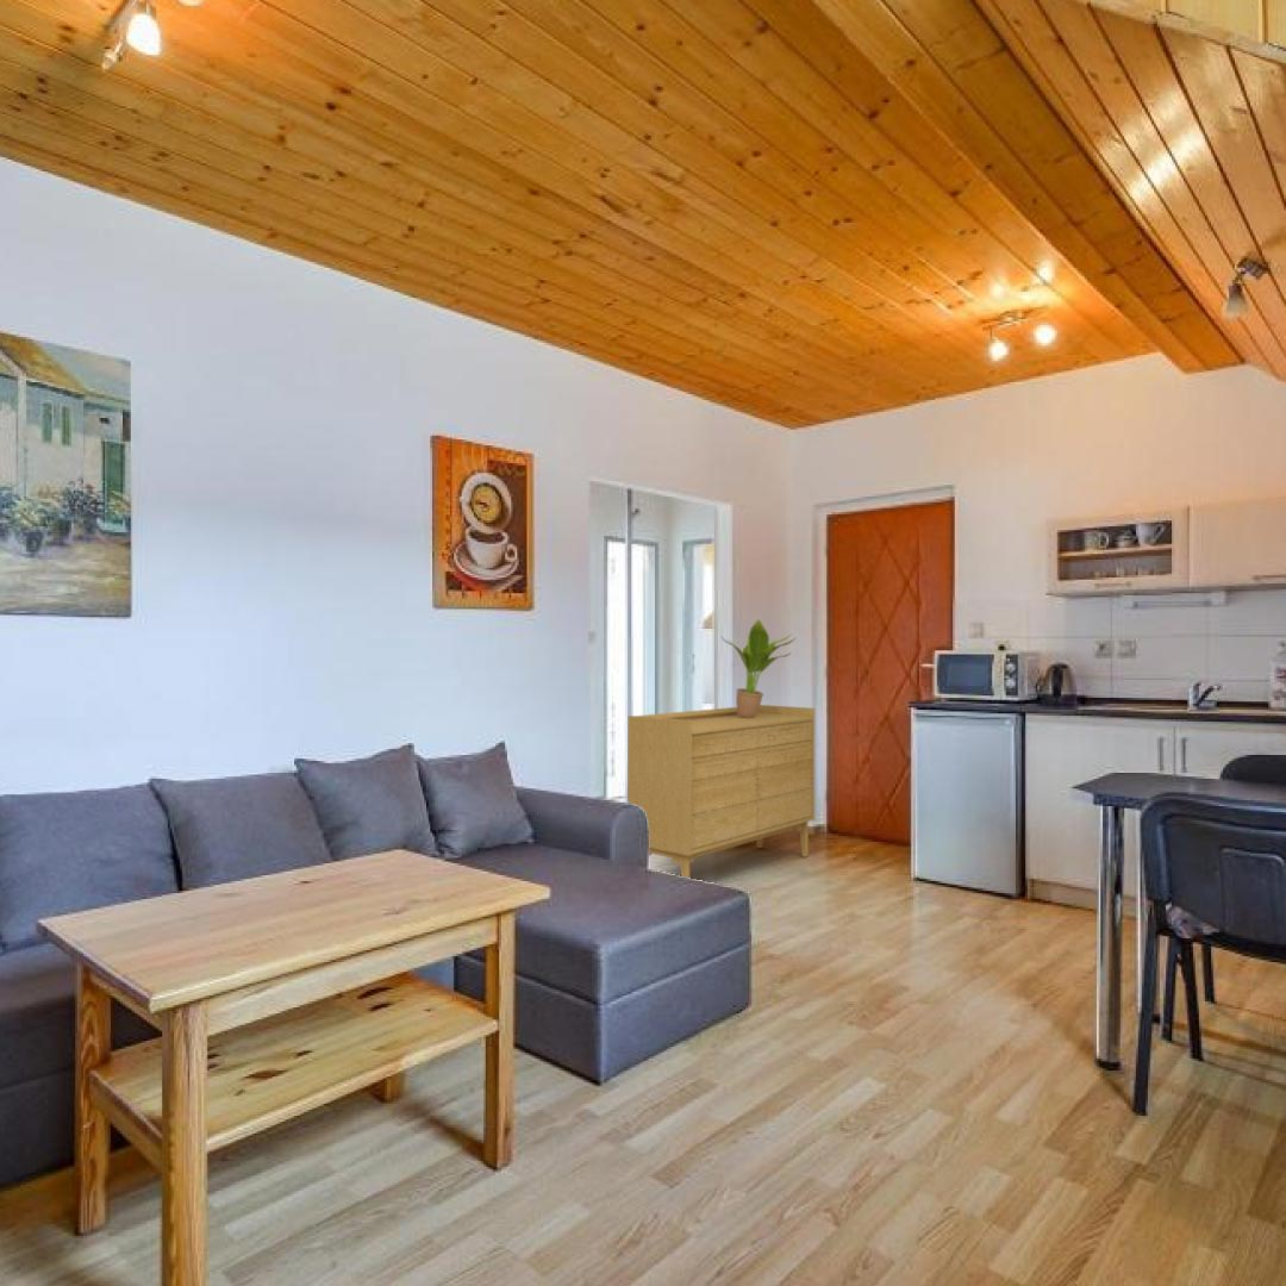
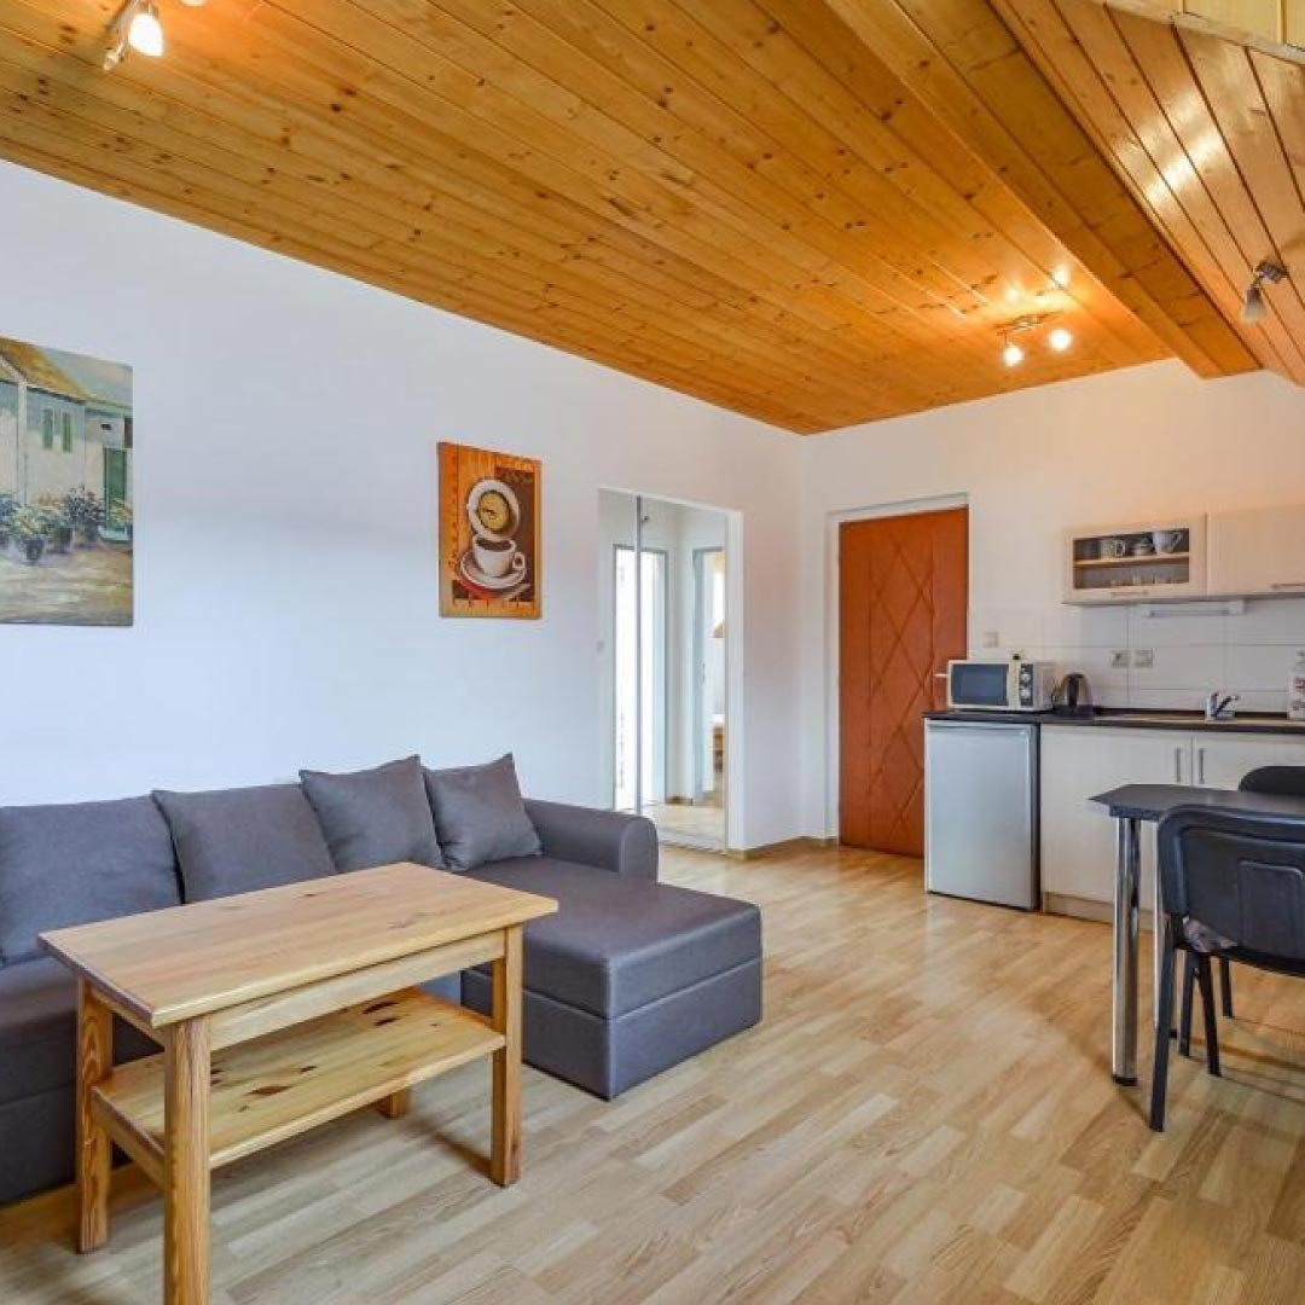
- sideboard (726, 789)
- potted plant (754, 667)
